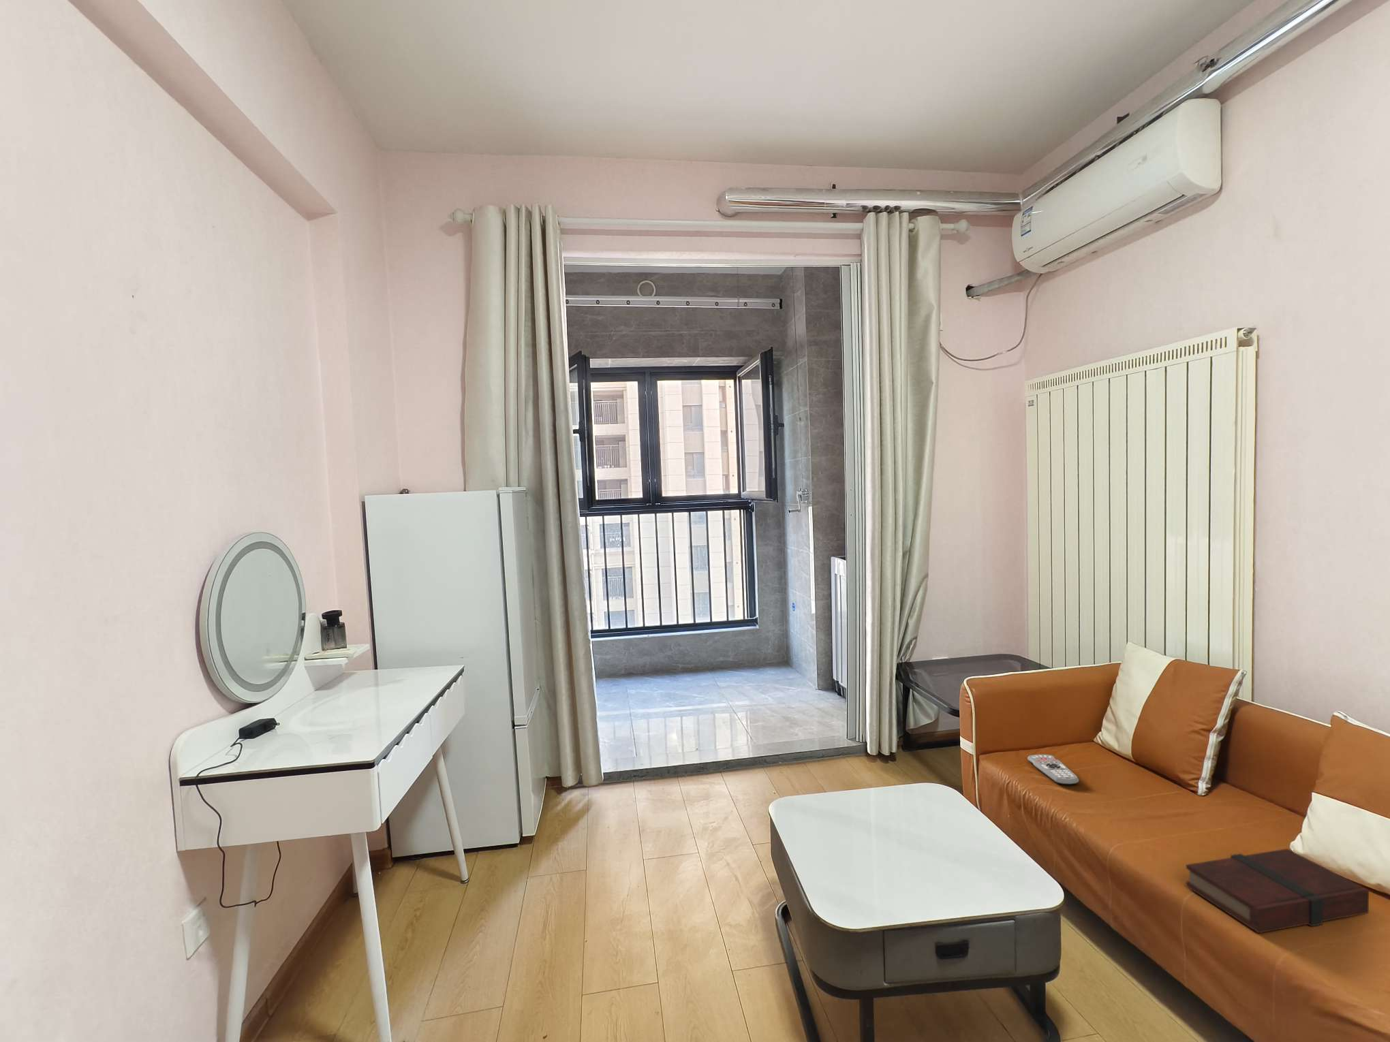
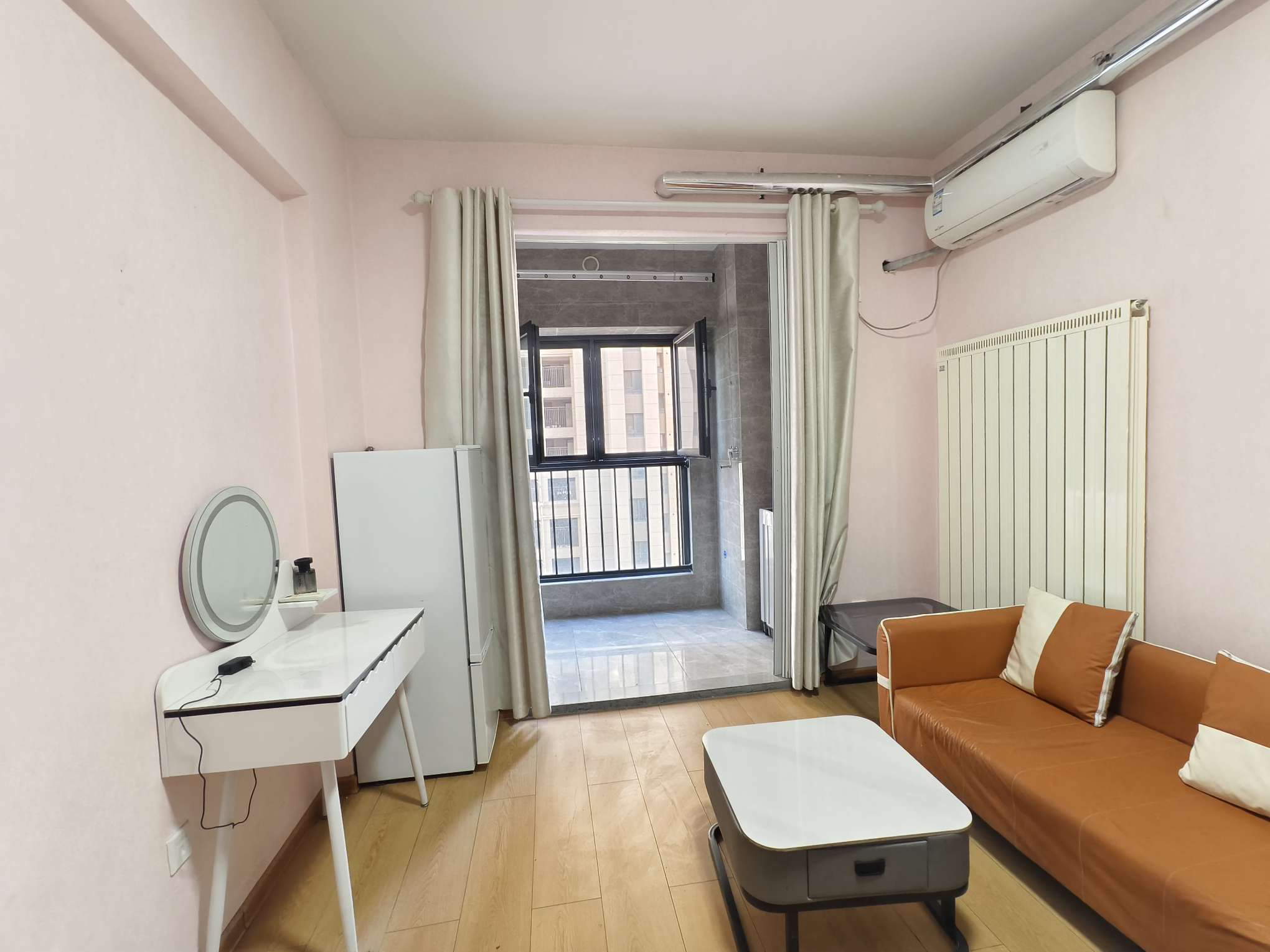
- remote control (1053, 768)
- book (1273, 888)
